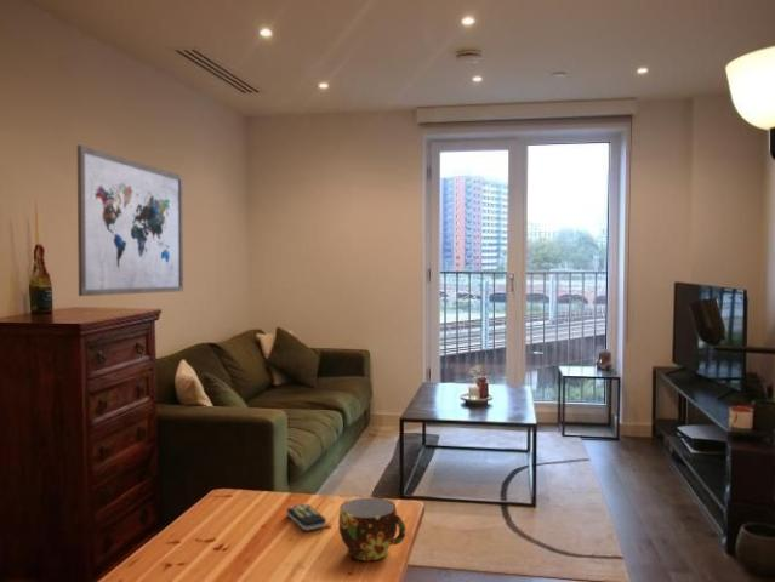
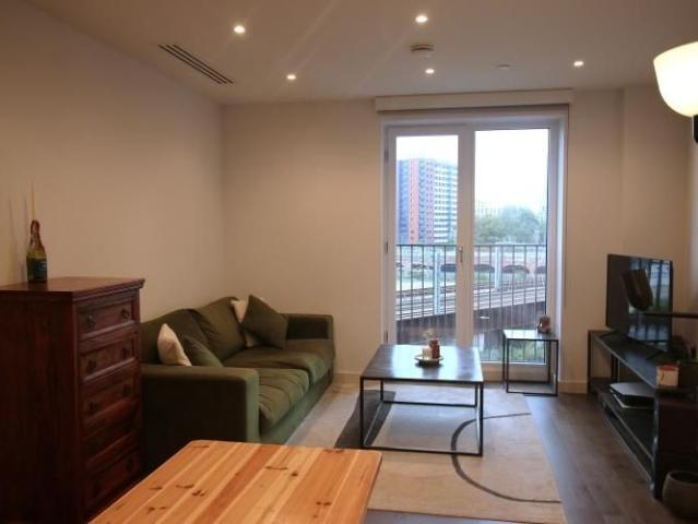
- remote control (306, 515)
- cup (371, 529)
- wall art (137, 228)
